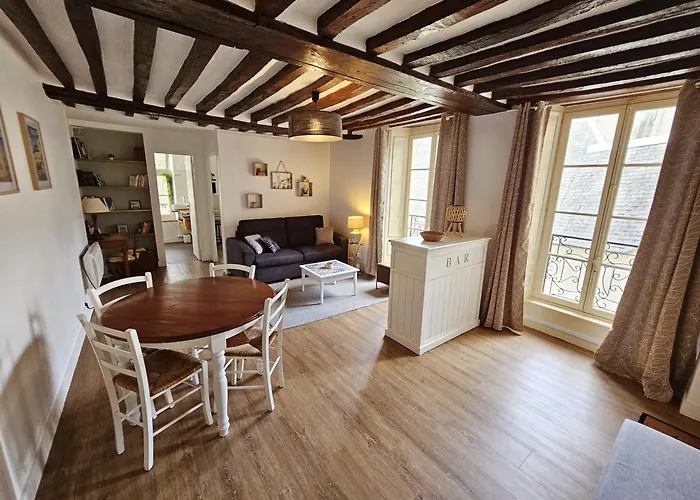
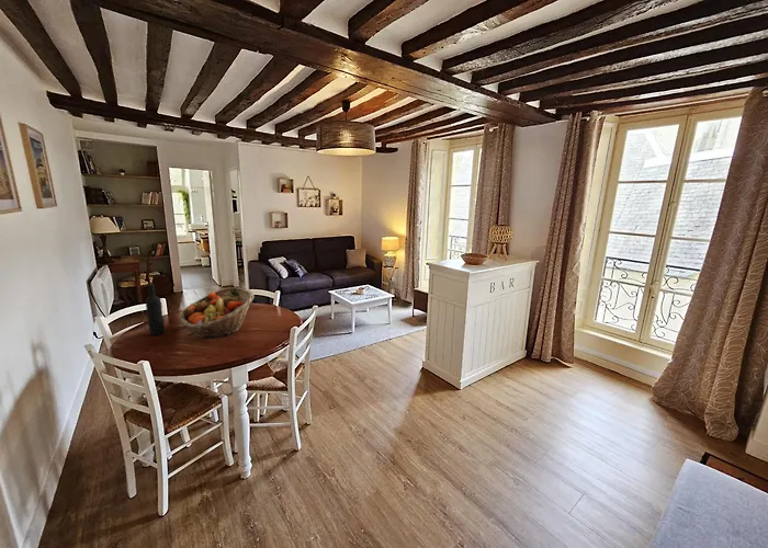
+ fruit basket (218, 310)
+ wine bottle (154, 309)
